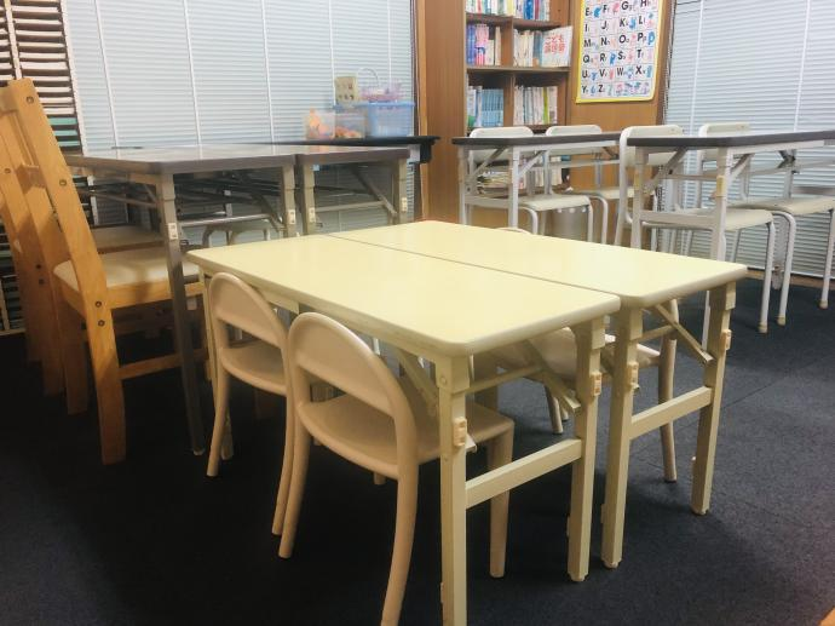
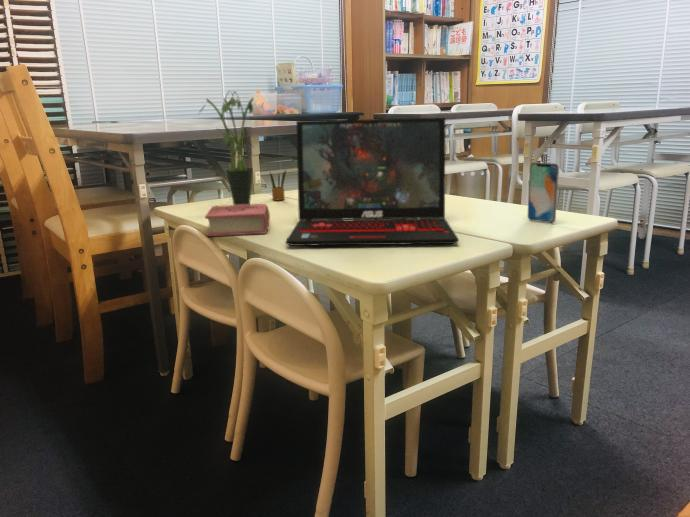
+ potted plant (232, 151)
+ smartphone (542, 192)
+ pencil box (278, 184)
+ laptop (370, 178)
+ book (239, 219)
